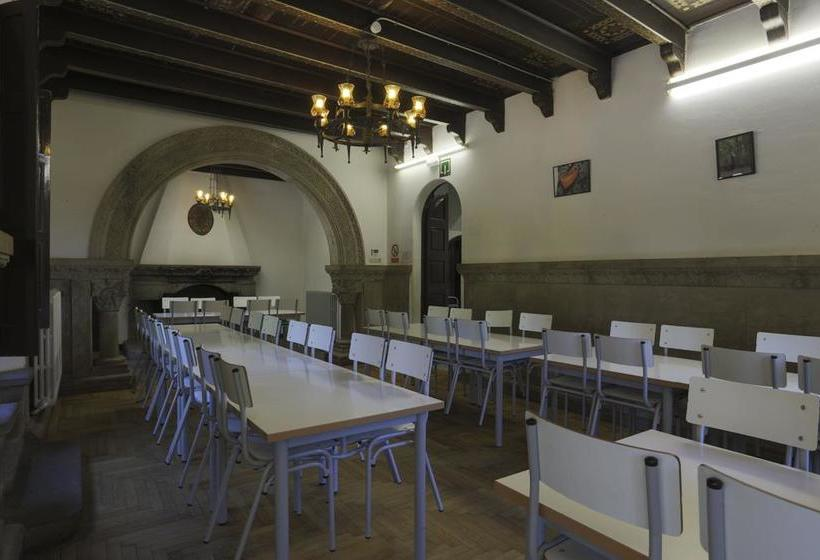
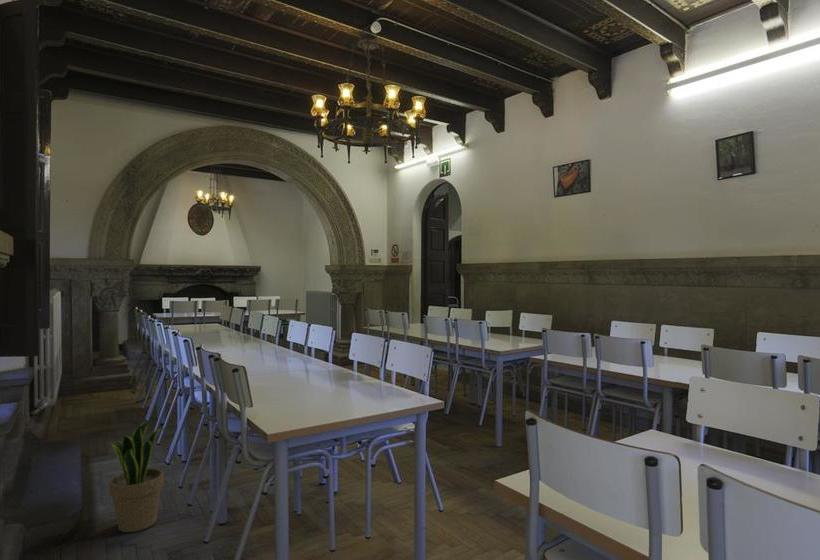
+ potted plant (135, 474)
